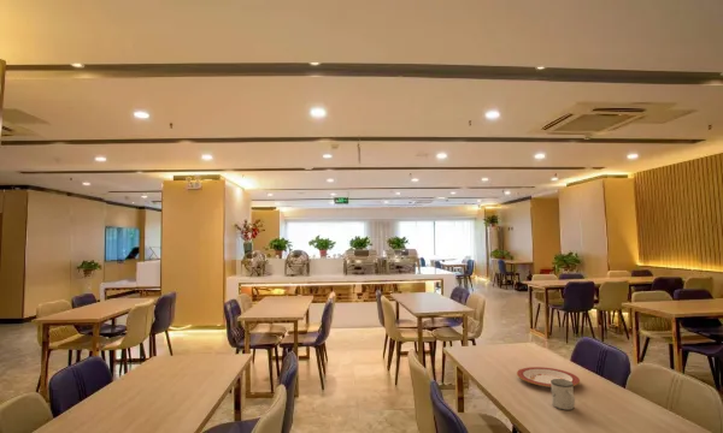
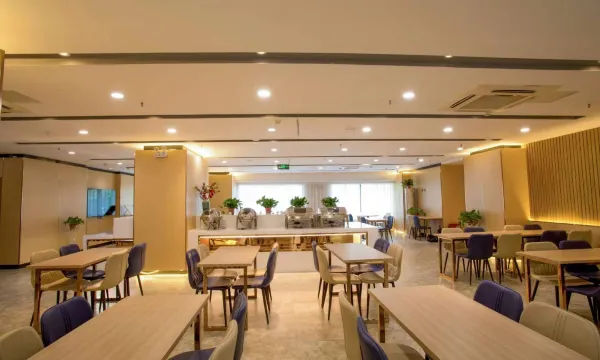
- plate (547, 378)
- mug (564, 396)
